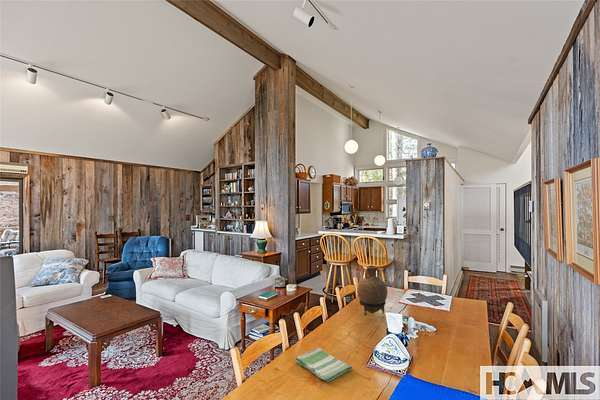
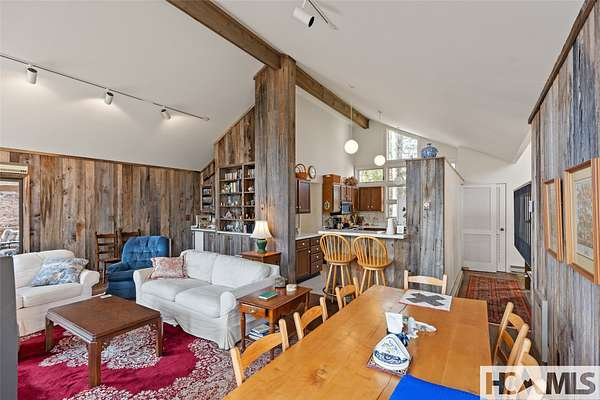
- dish towel (322, 363)
- vase (372, 290)
